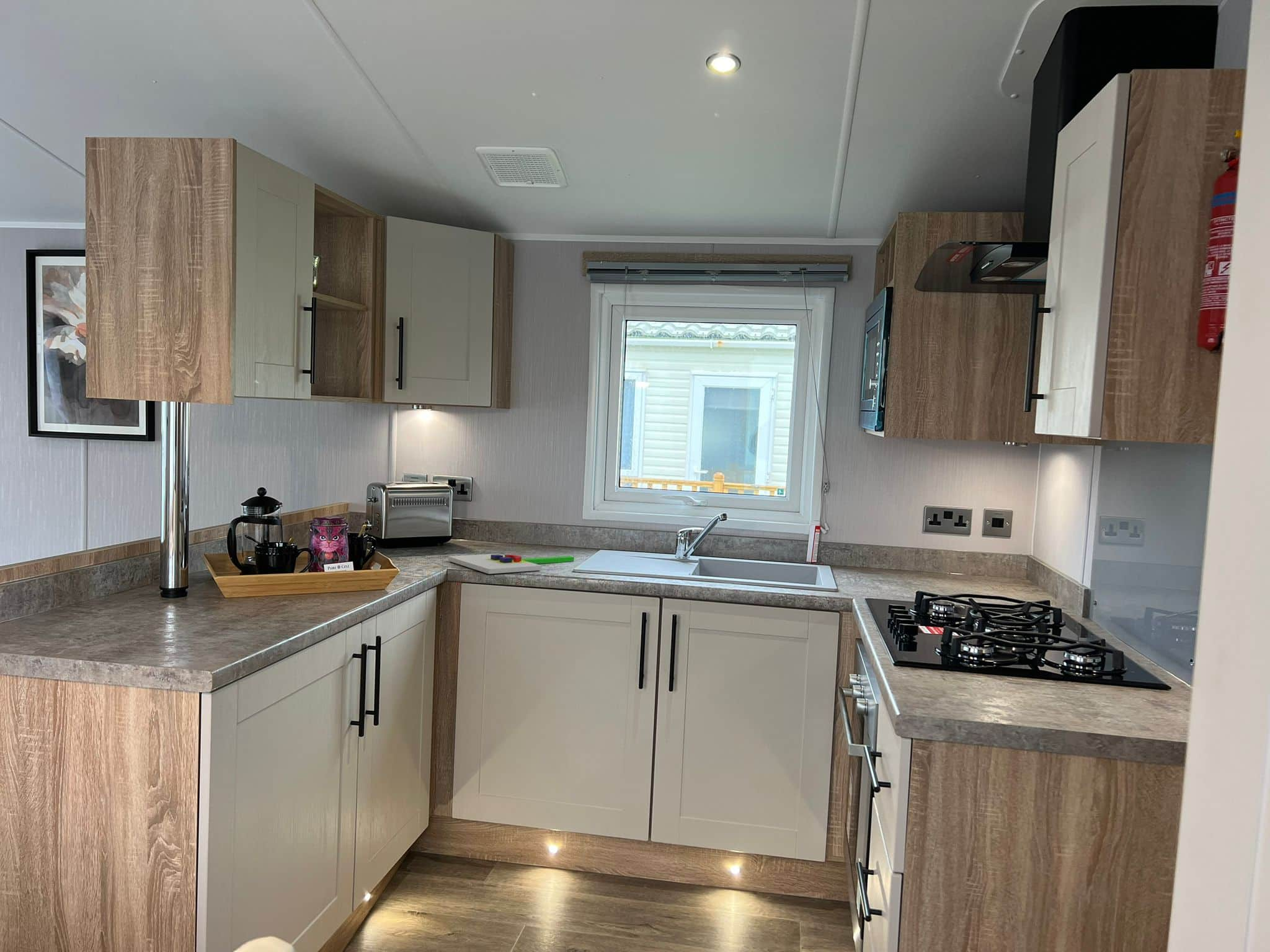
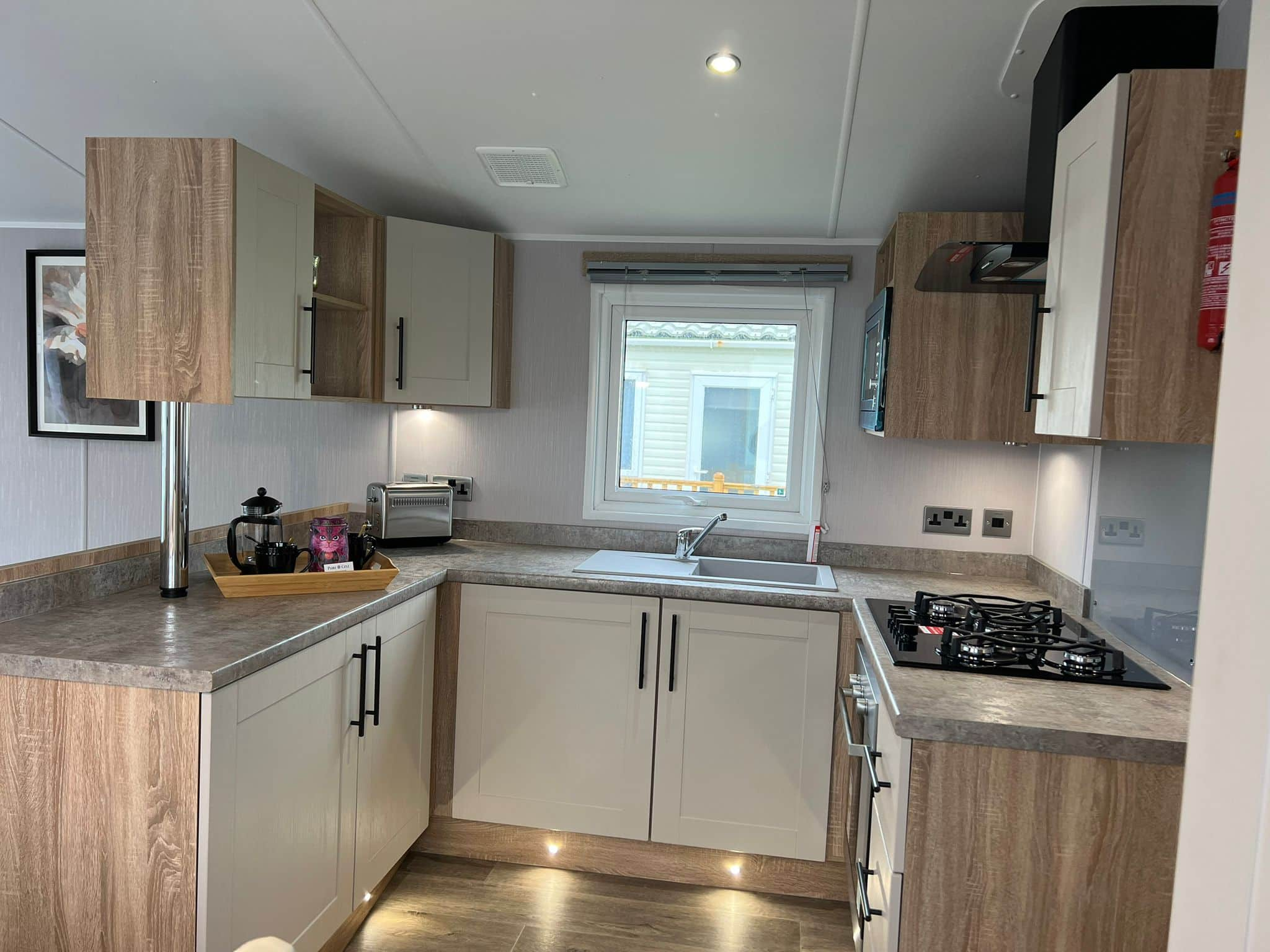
- chopping board (521, 559)
